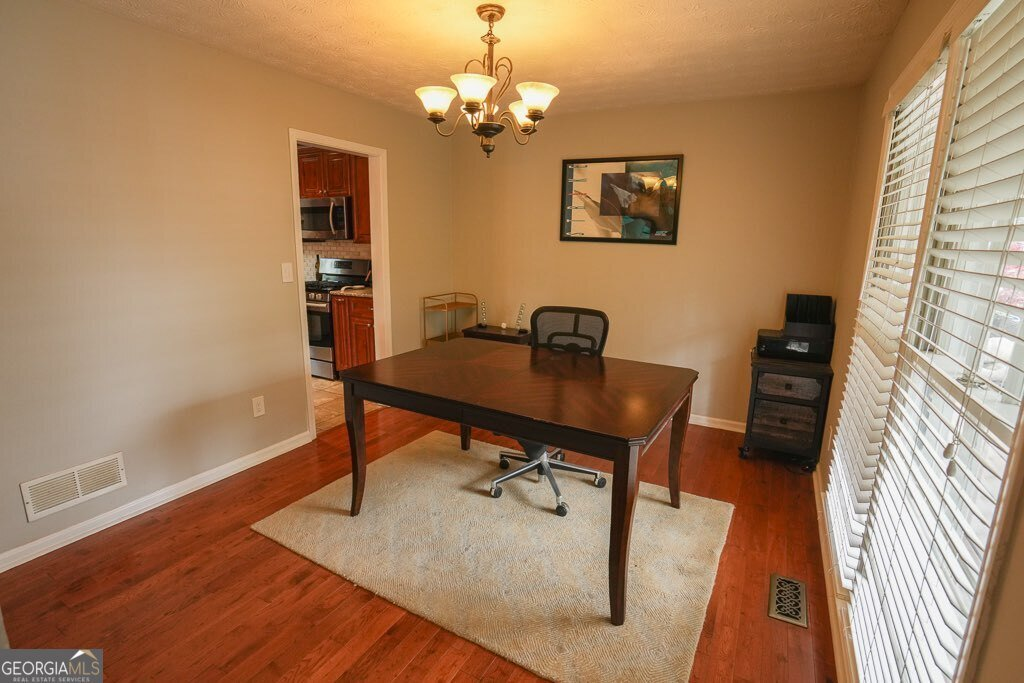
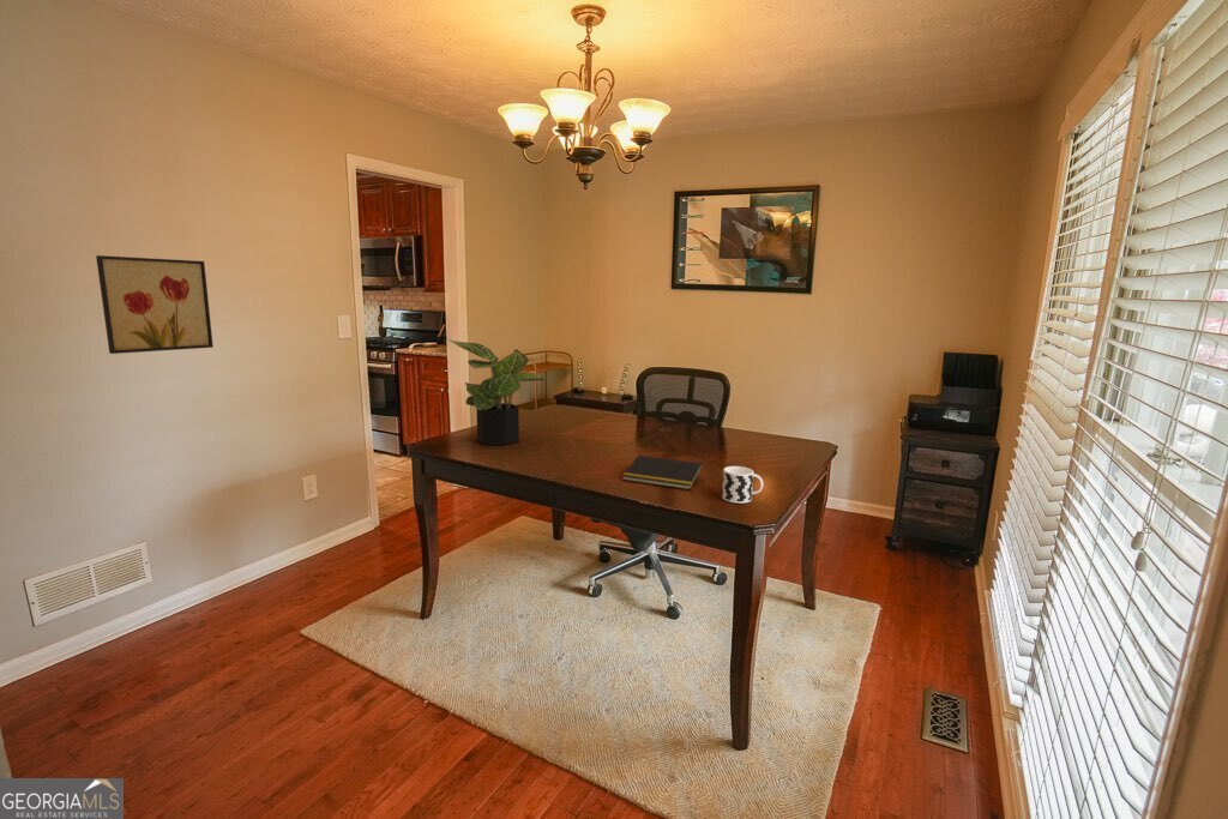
+ notepad (662, 471)
+ wall art (157, 305)
+ cup (742, 484)
+ potted plant (495, 390)
